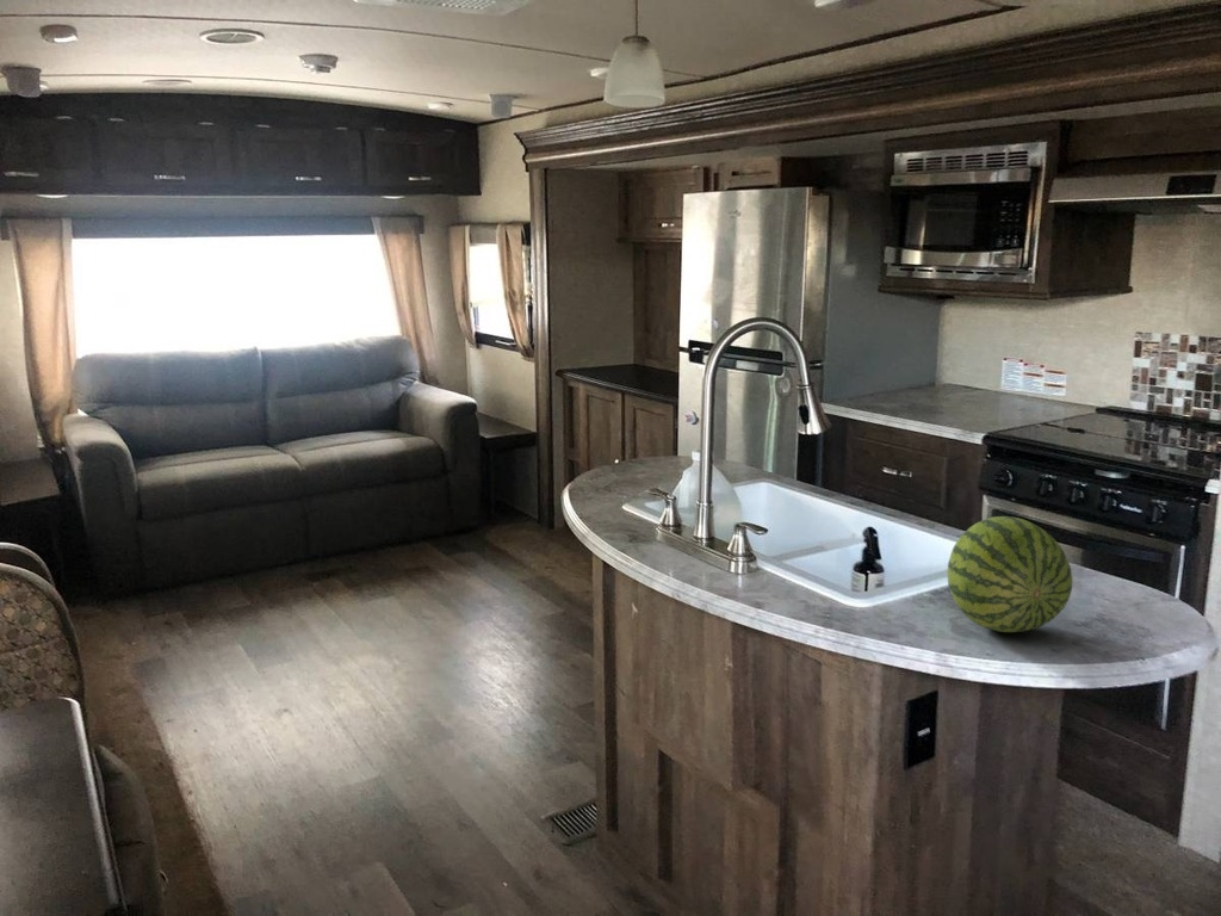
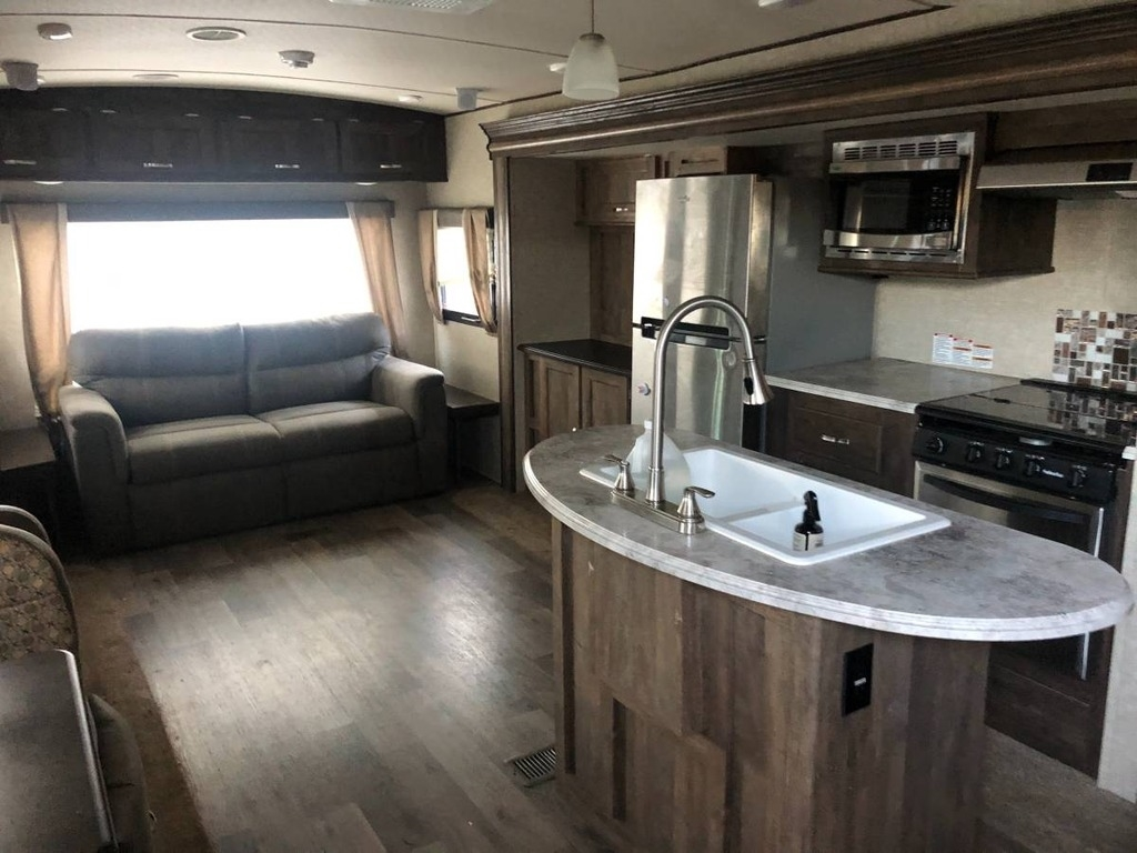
- fruit (1008, 574)
